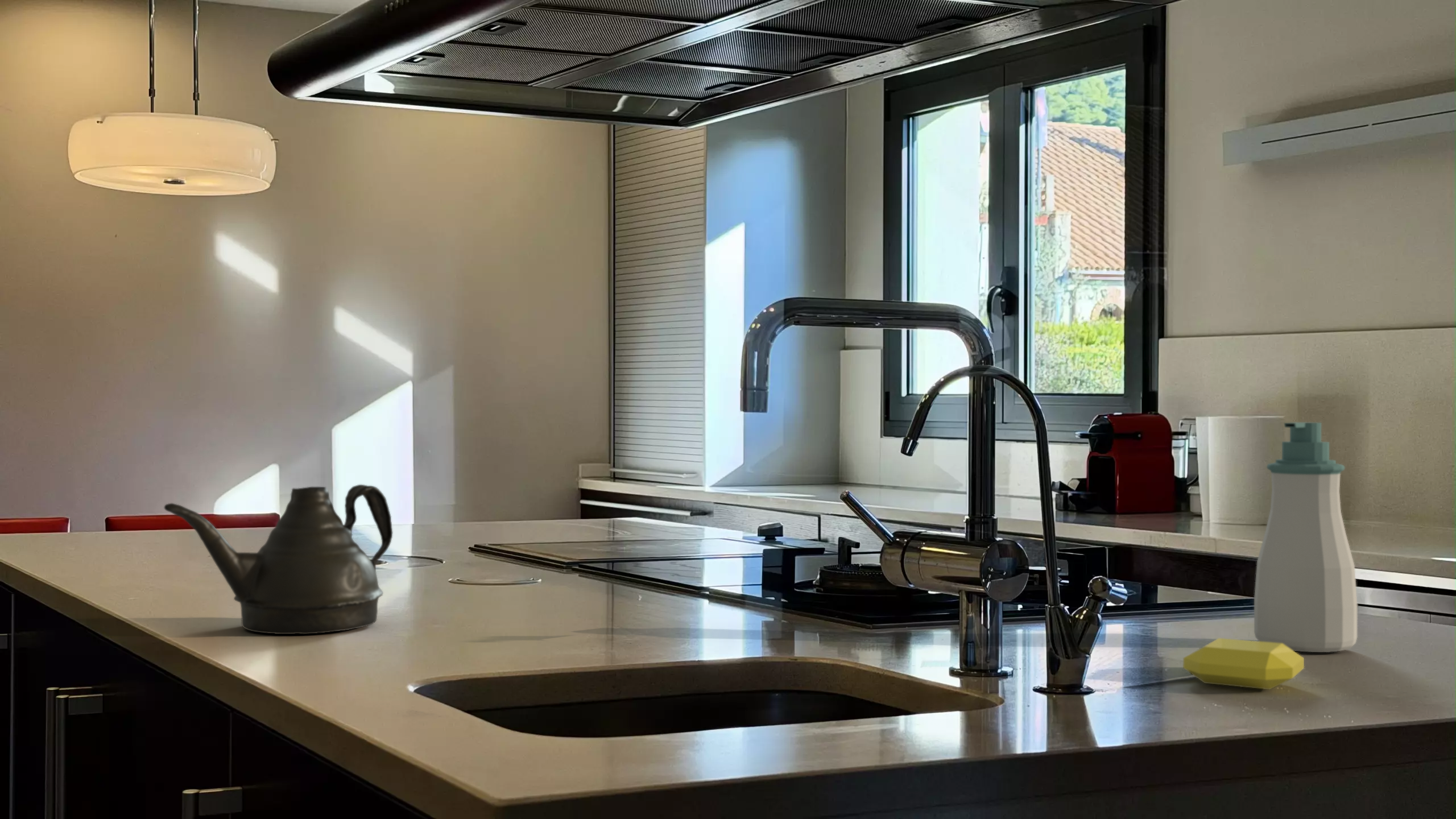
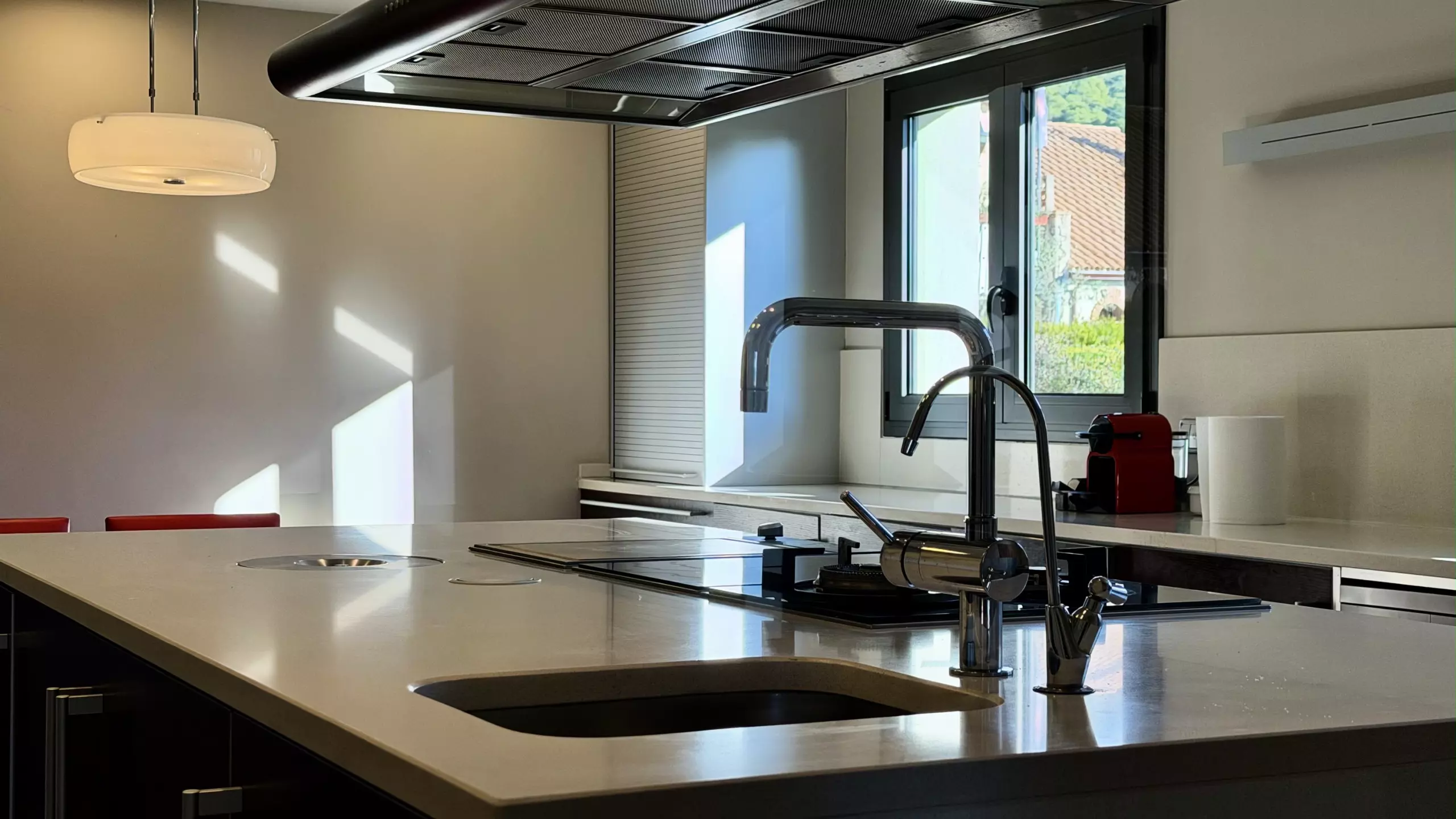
- teapot (282, 557)
- soap bar (1243, 663)
- soap bottle (1305, 534)
